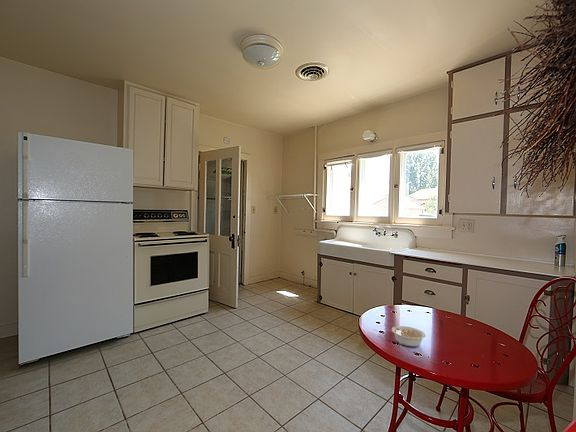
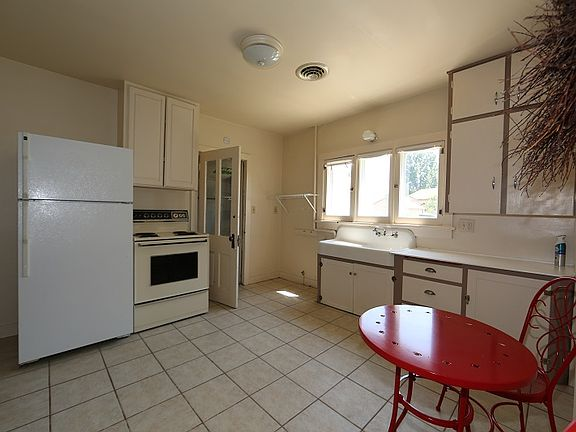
- legume (406, 335)
